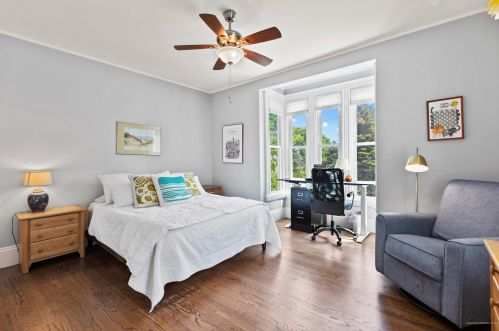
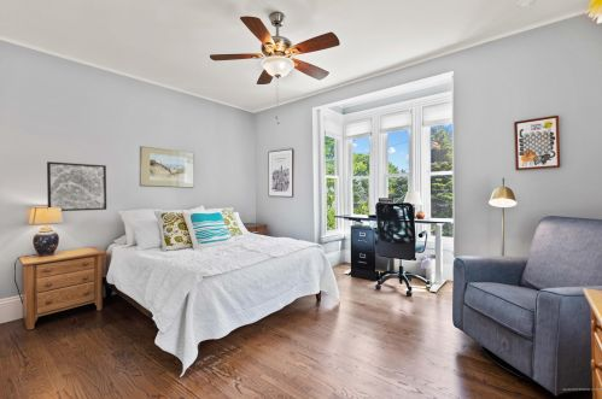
+ wall art (78, 187)
